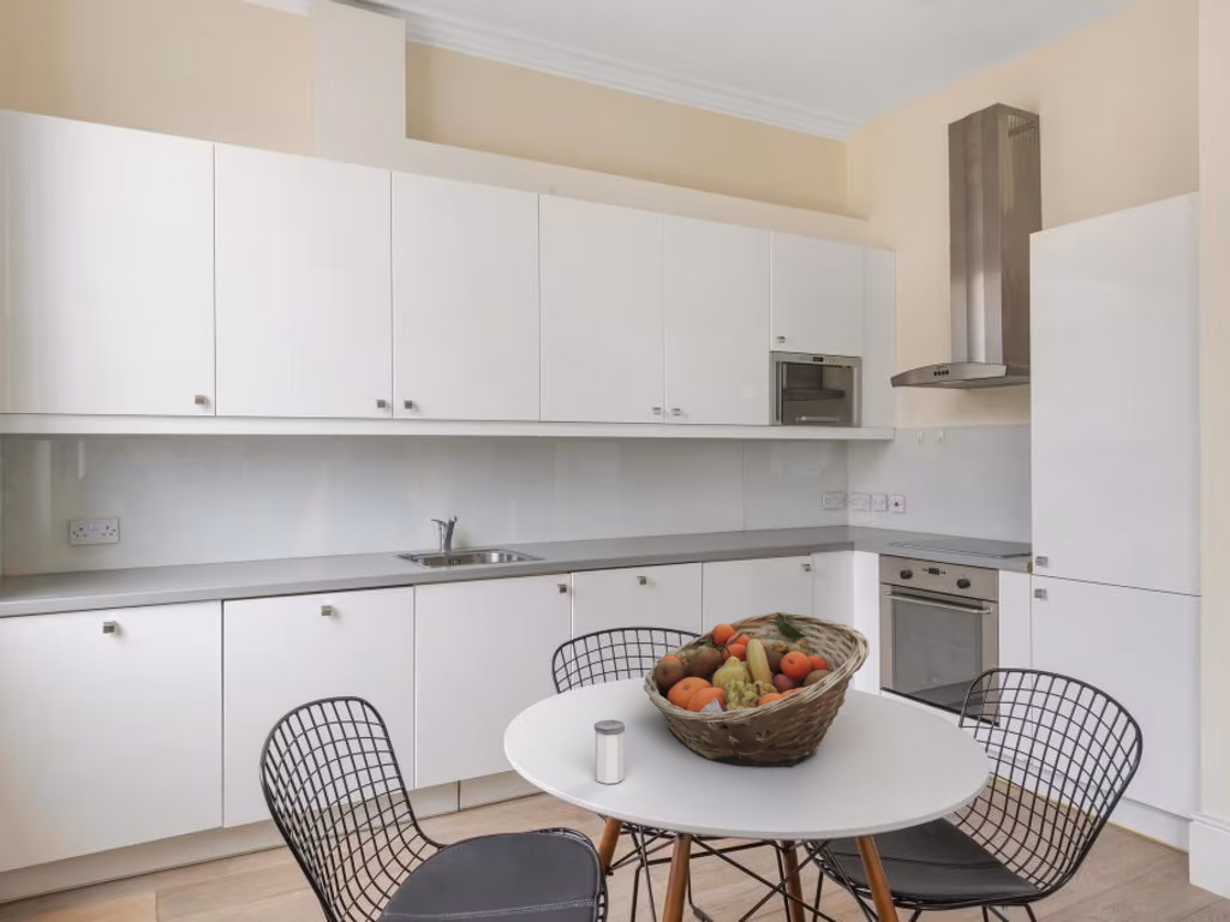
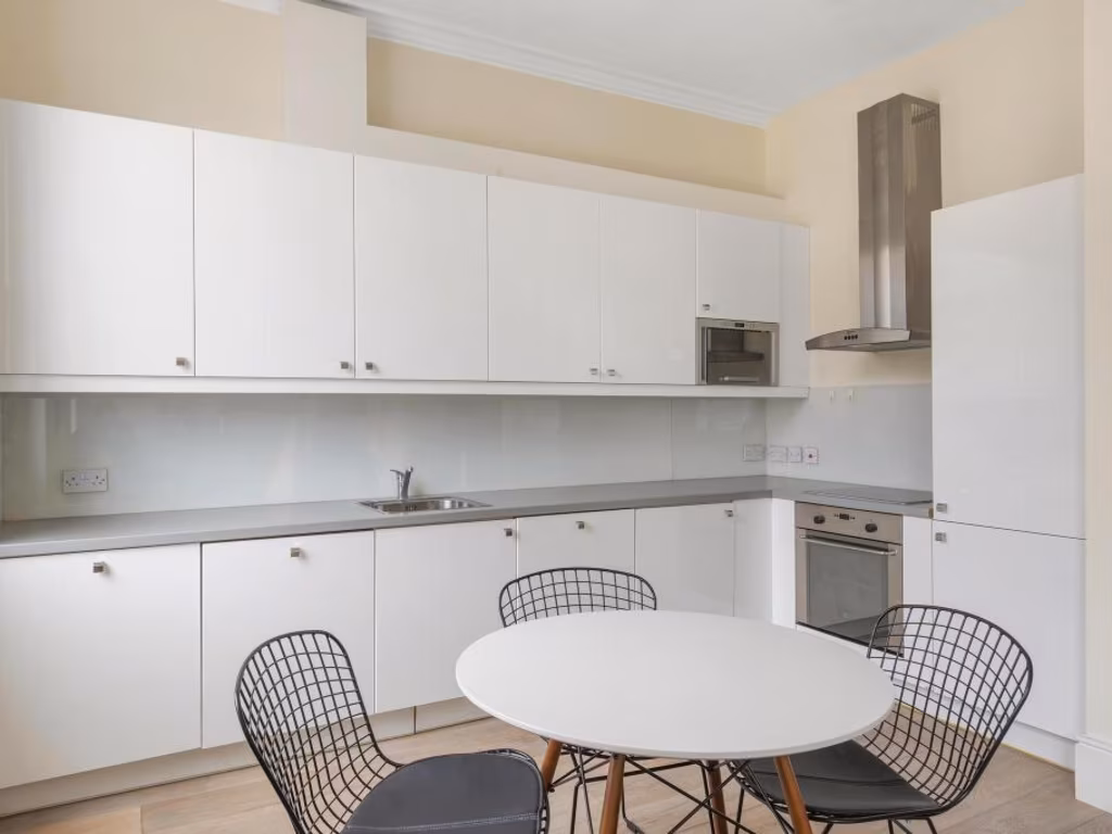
- fruit basket (752, 679)
- salt shaker (609, 750)
